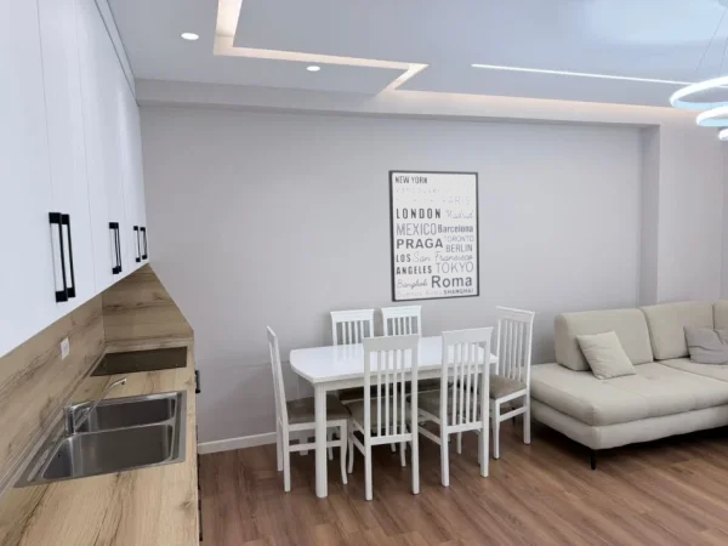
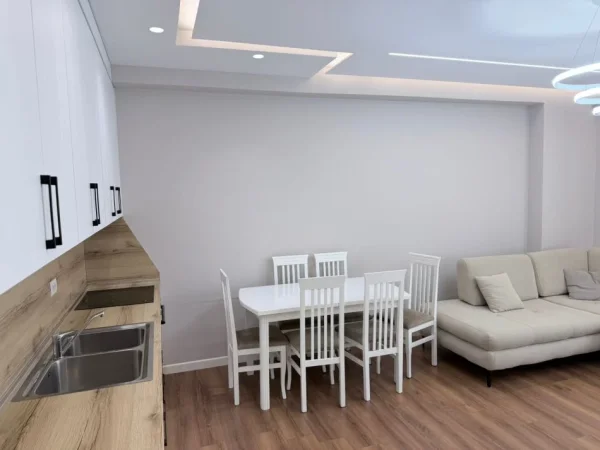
- wall art (434, 235)
